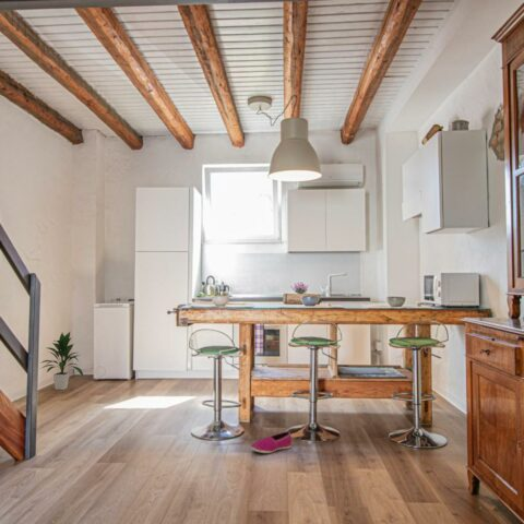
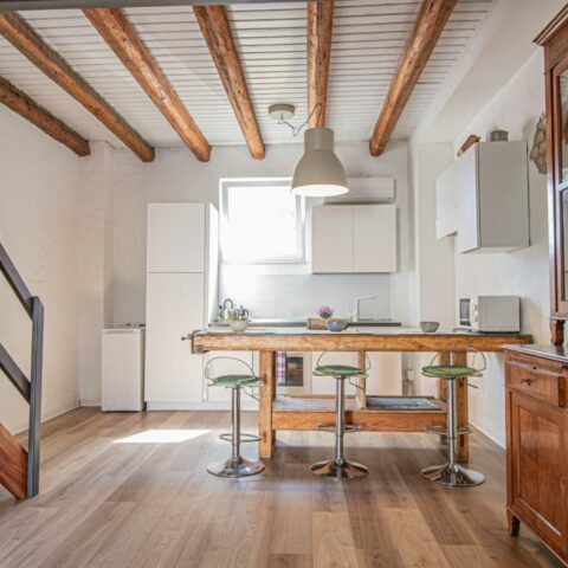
- indoor plant (62, 360)
- shoe (271, 442)
